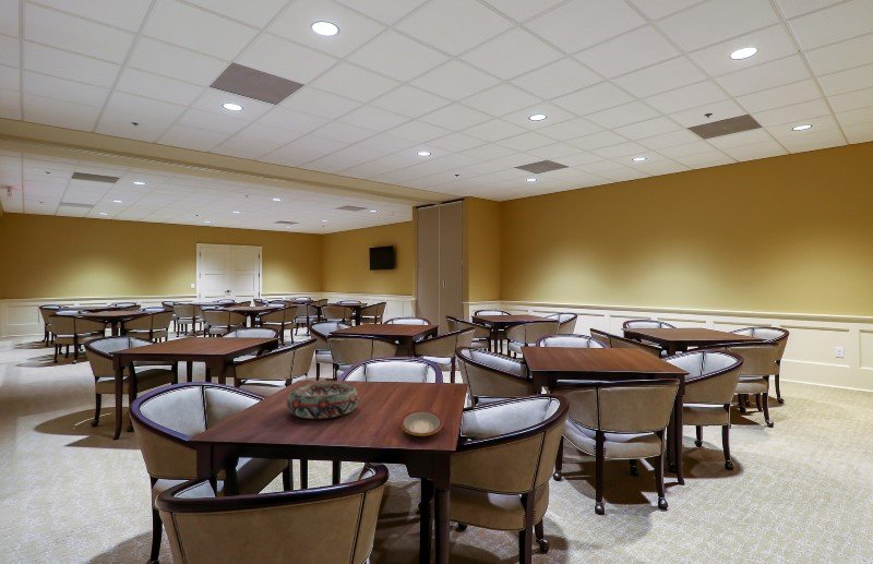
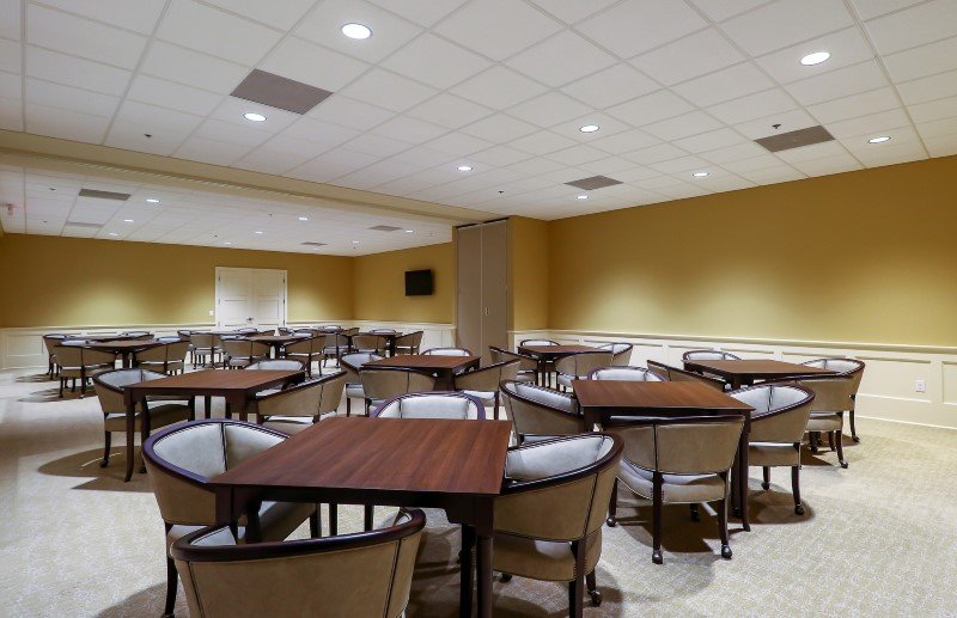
- decorative bowl (323, 399)
- plate (421, 424)
